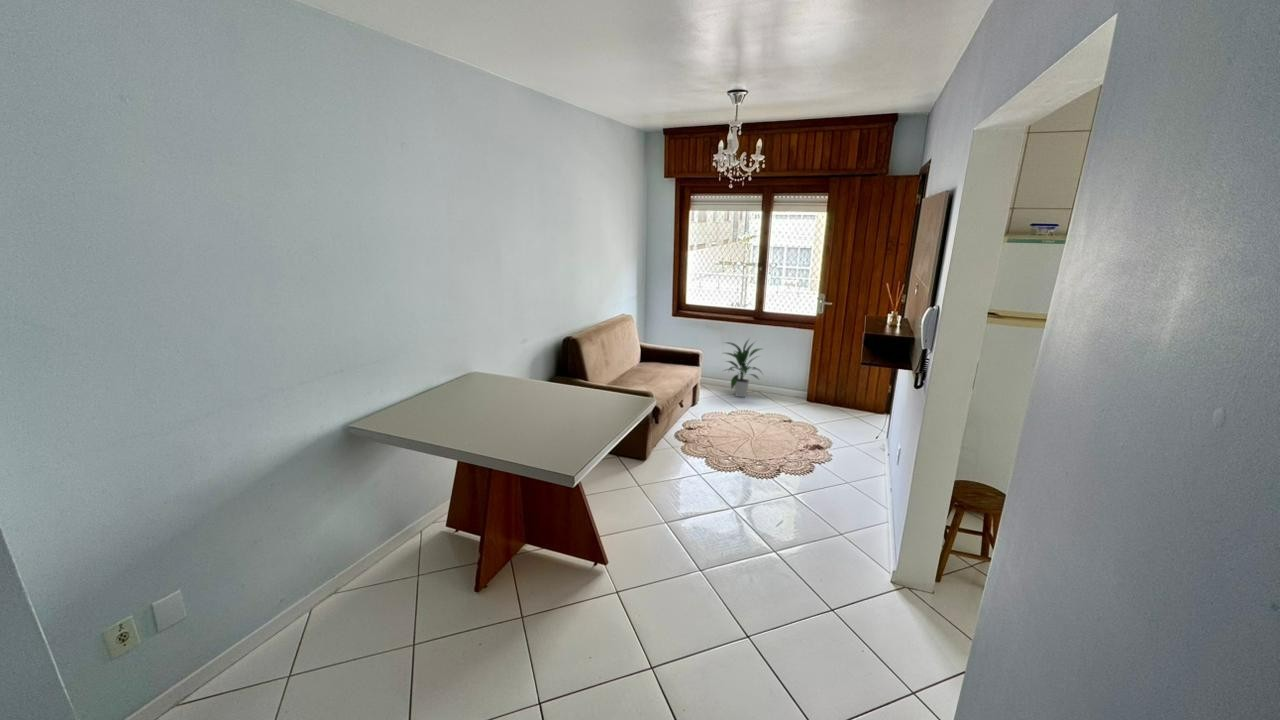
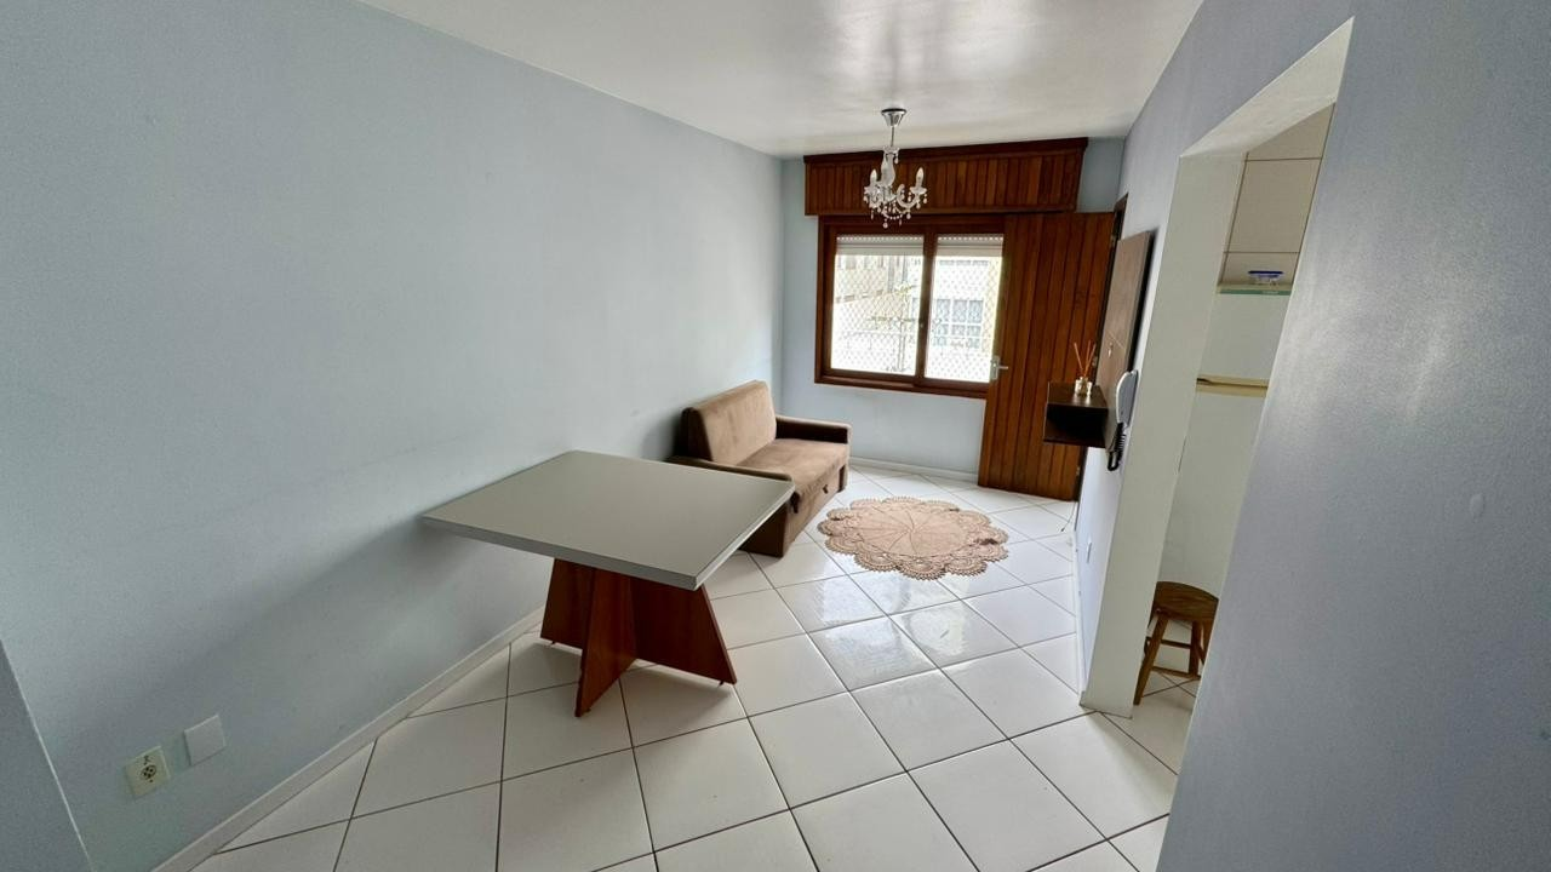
- indoor plant (741, 367)
